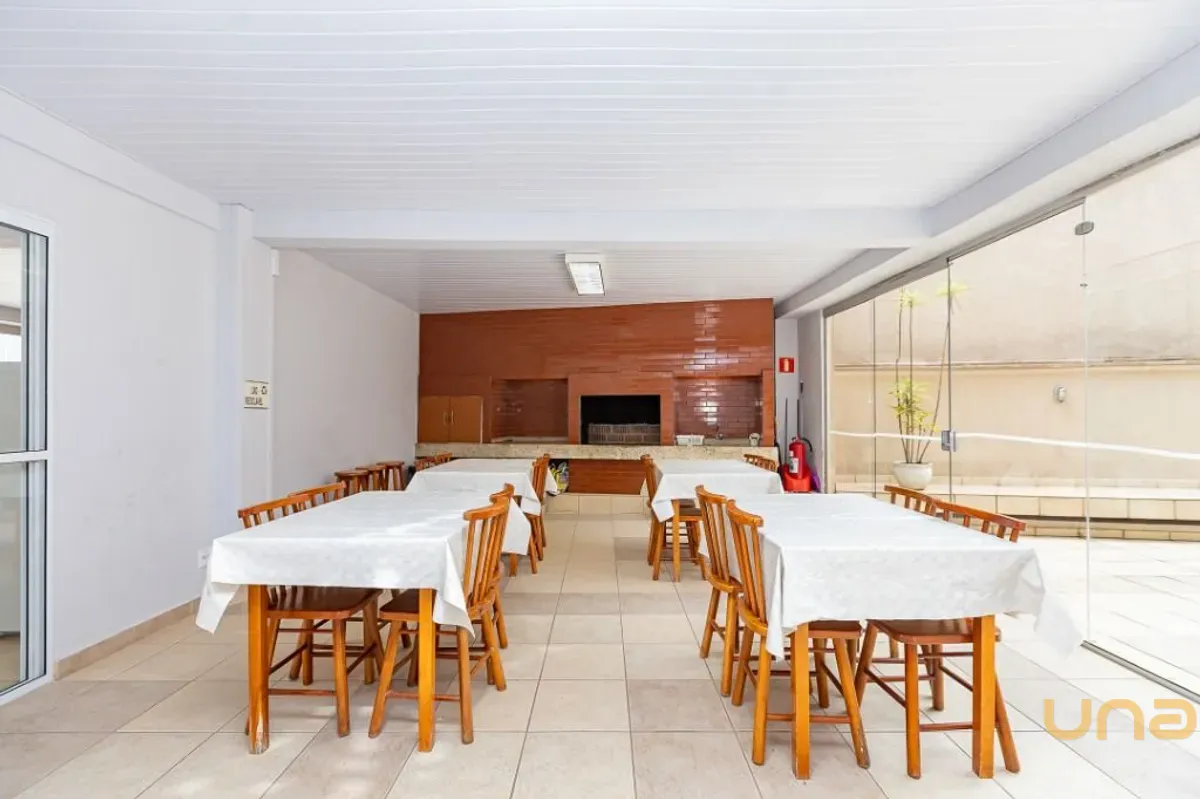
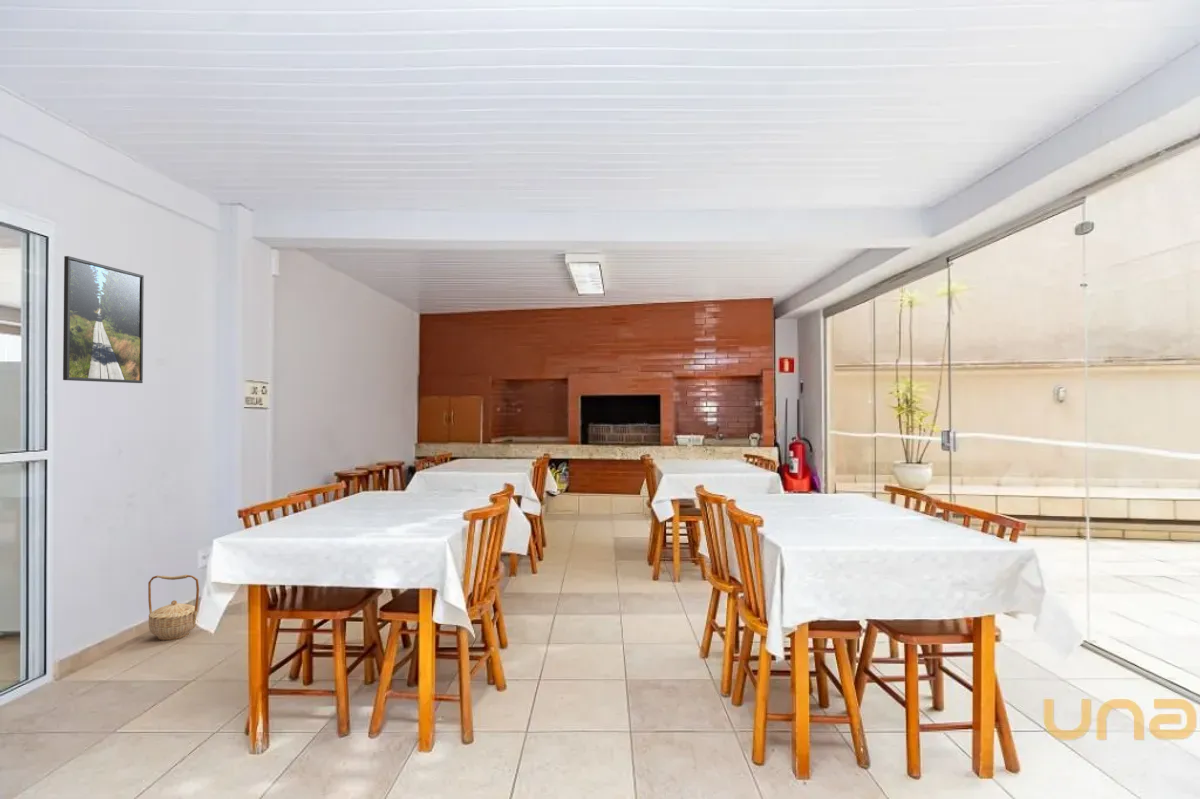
+ basket (173, 604)
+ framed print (106, 324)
